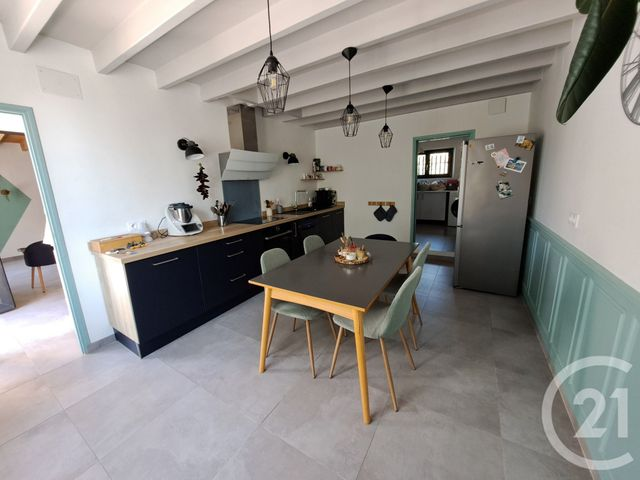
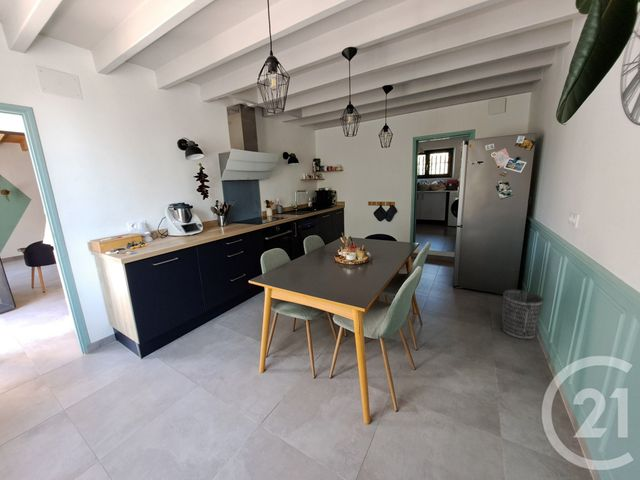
+ wastebasket (520, 314)
